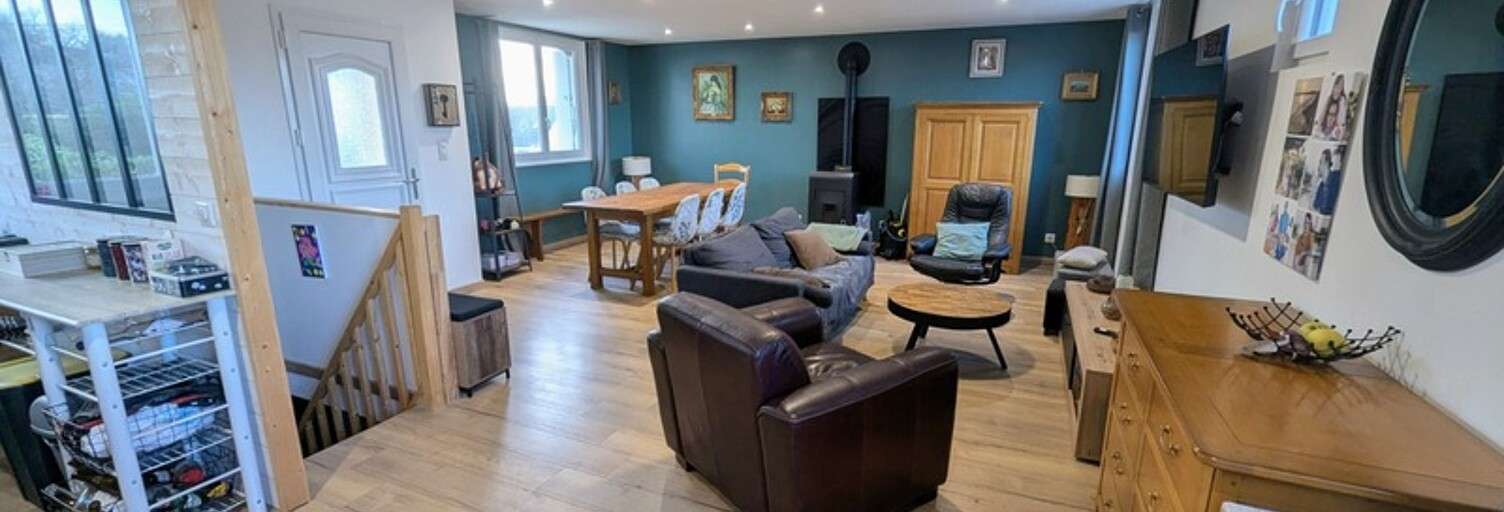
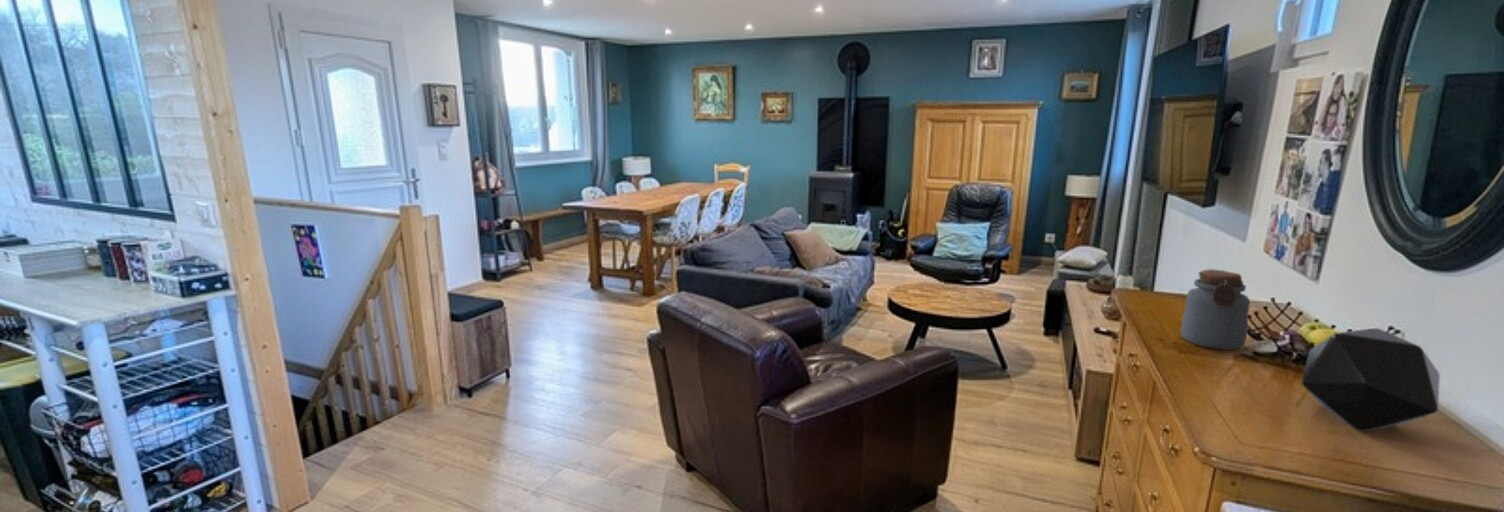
+ decorative tray (1368, 378)
+ jar (1216, 307)
